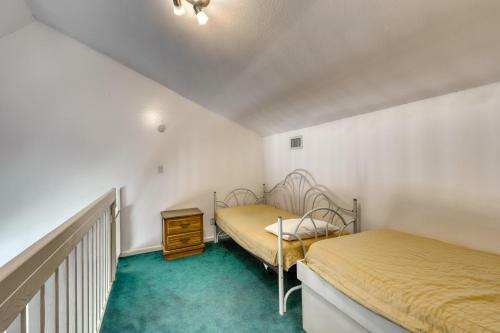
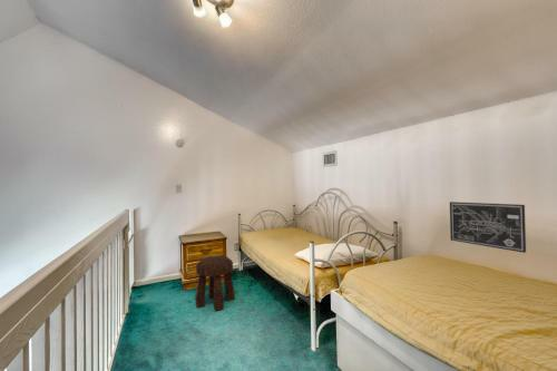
+ wall art (483, 224)
+ stool (215, 280)
